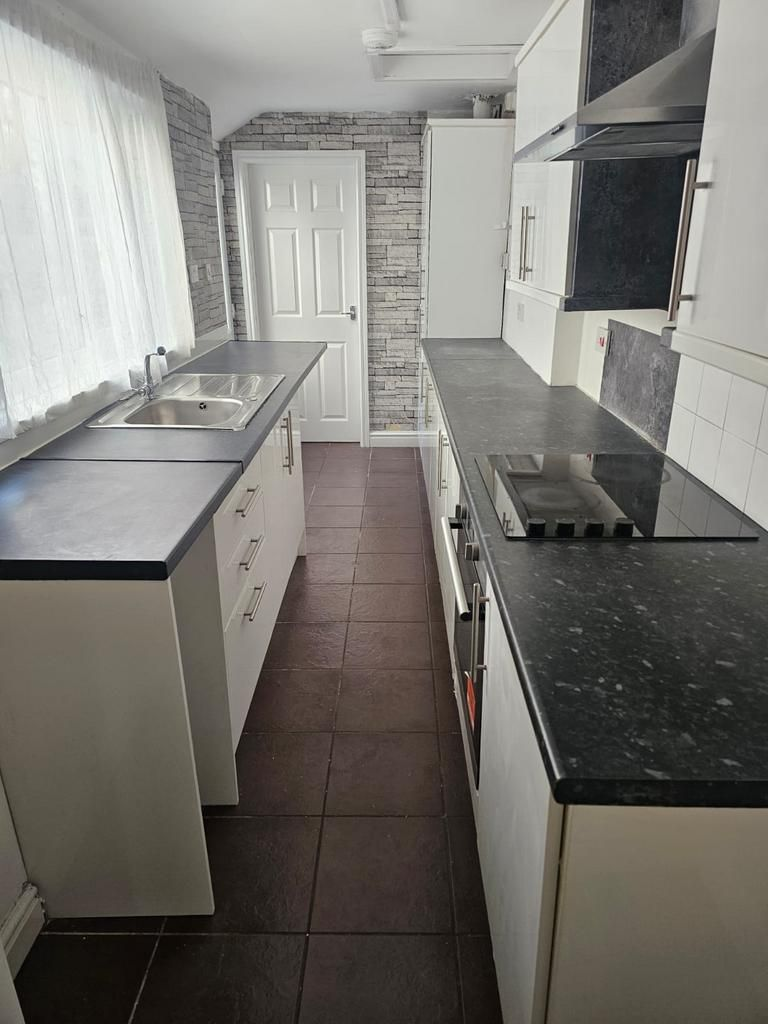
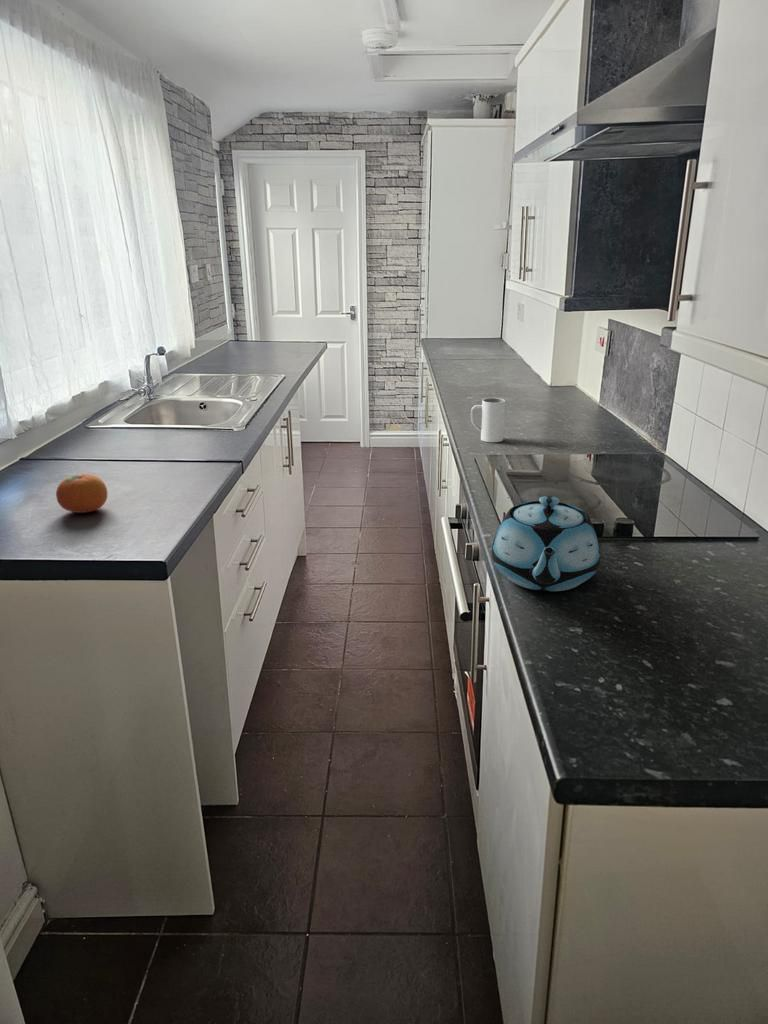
+ fruit (82, 493)
+ teapot (546, 539)
+ mug (487, 419)
